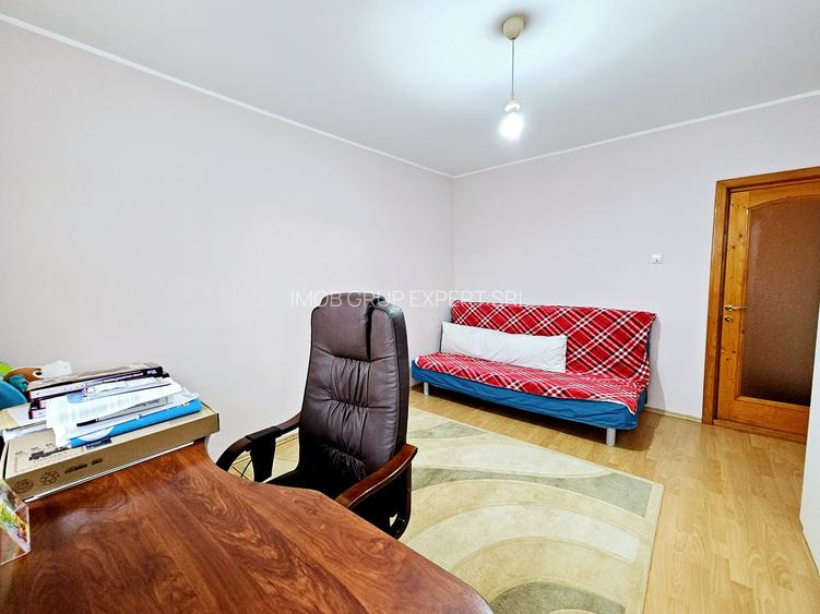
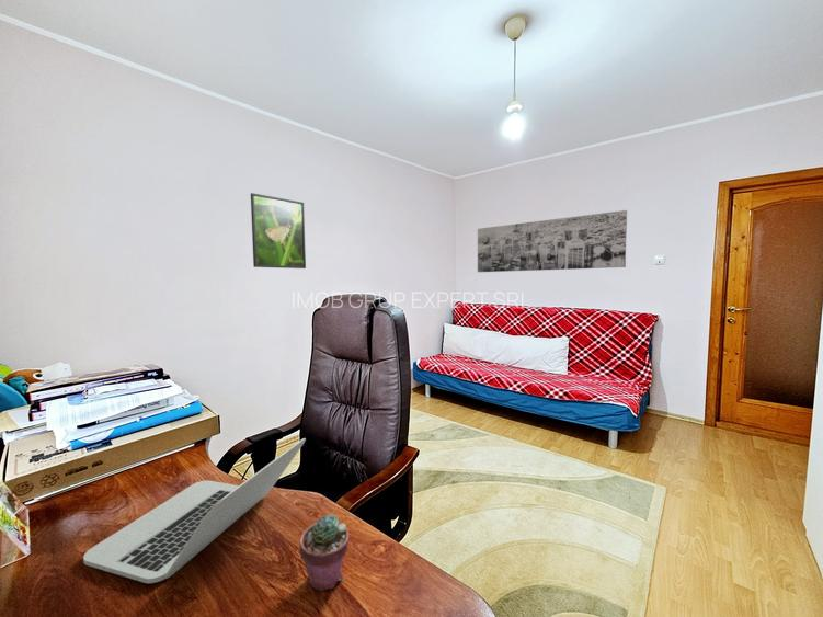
+ potted succulent (324, 548)
+ laptop (205, 491)
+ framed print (279, 232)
+ wall art (541, 245)
